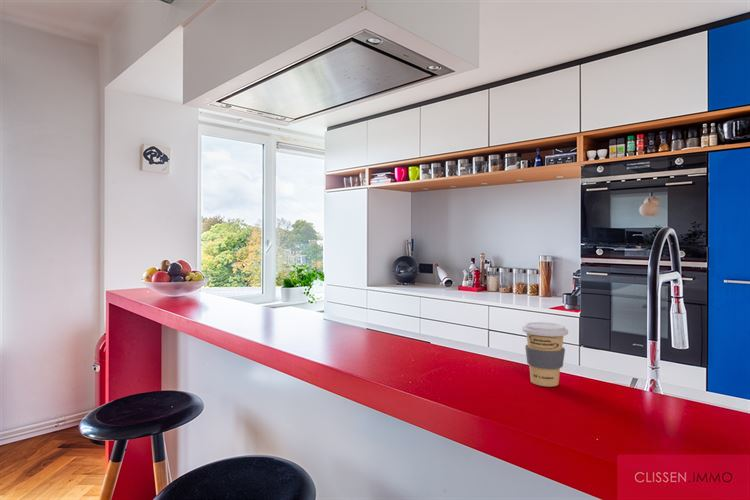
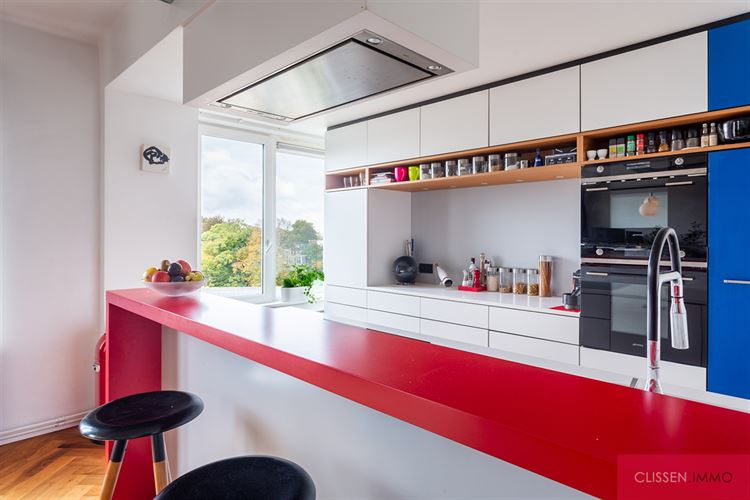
- coffee cup (544, 353)
